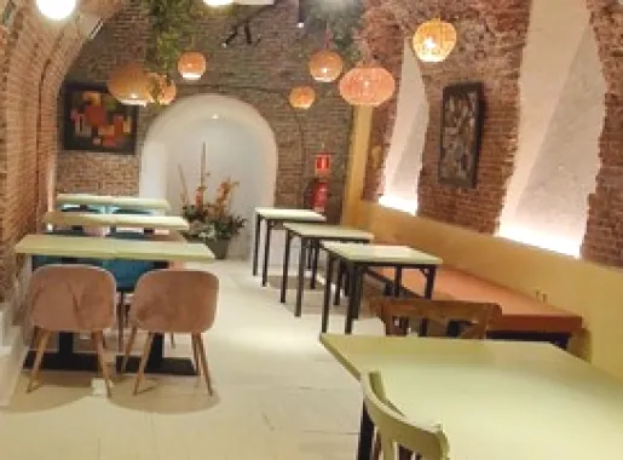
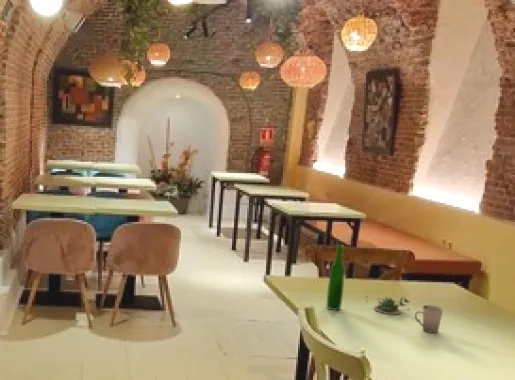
+ cup (427, 319)
+ wine bottle (336, 277)
+ succulent plant (389, 303)
